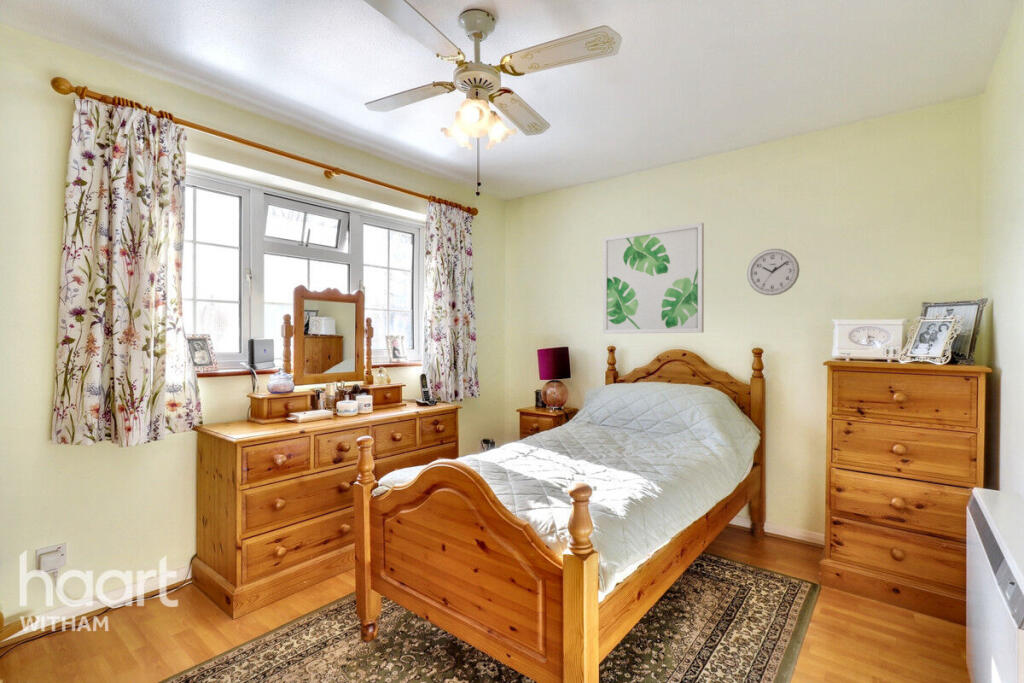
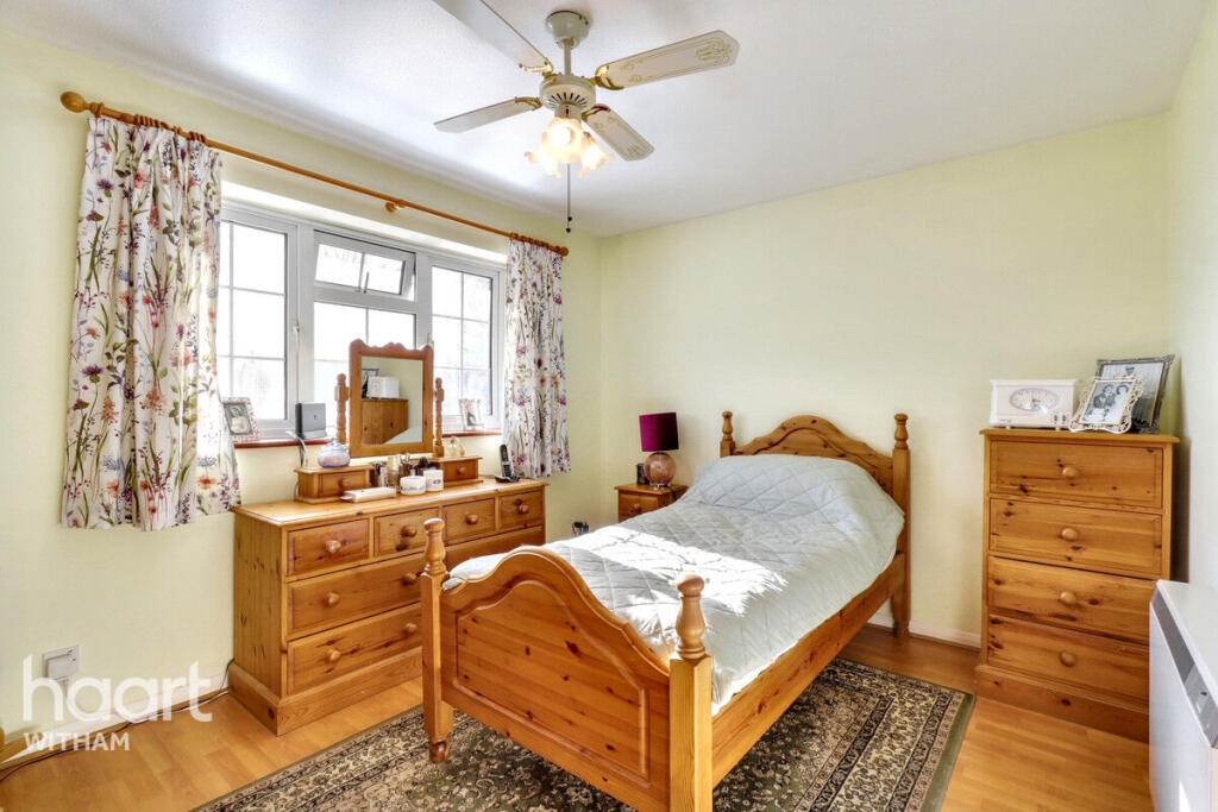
- wall art (650, 281)
- wall clock (772, 272)
